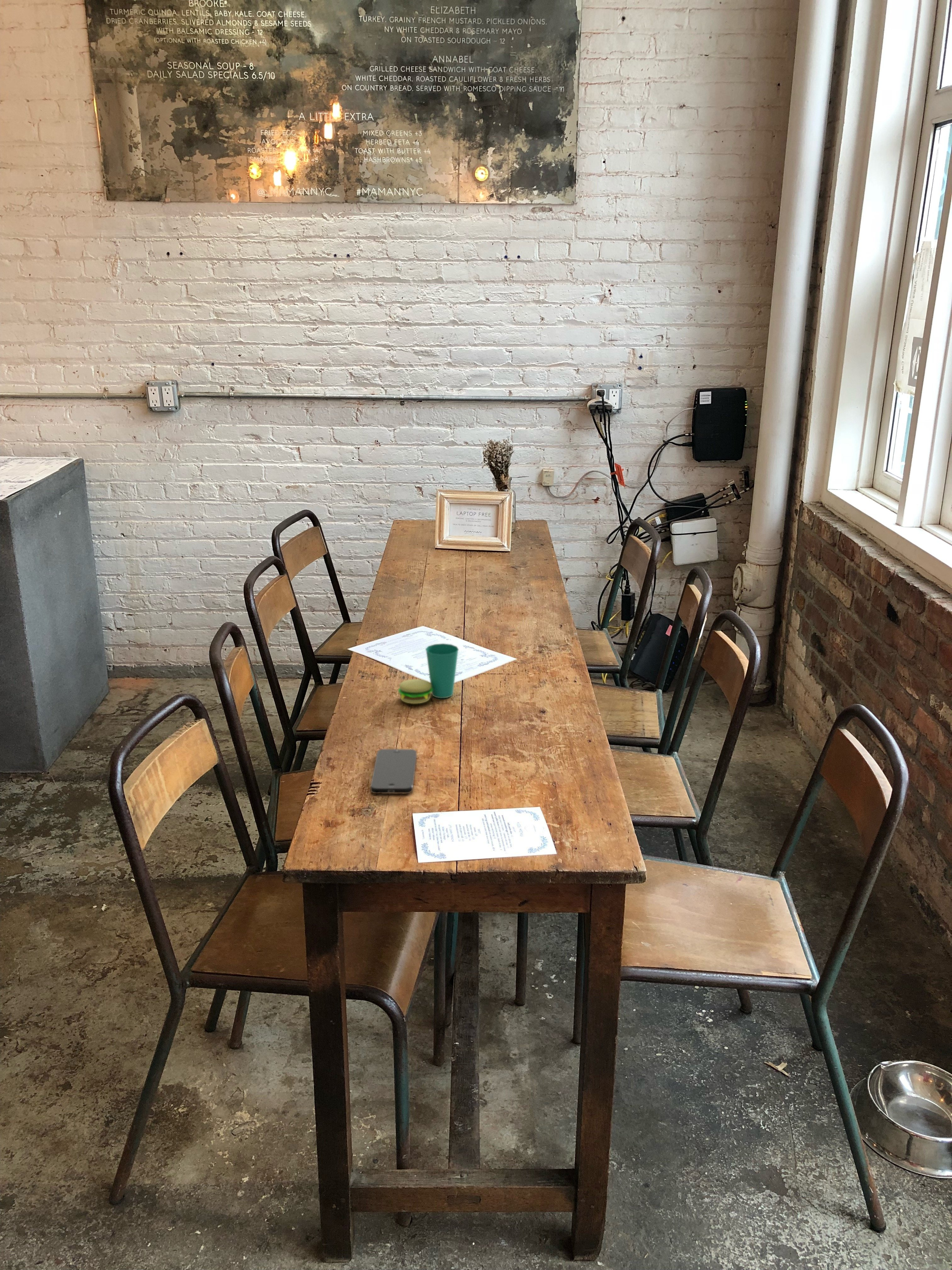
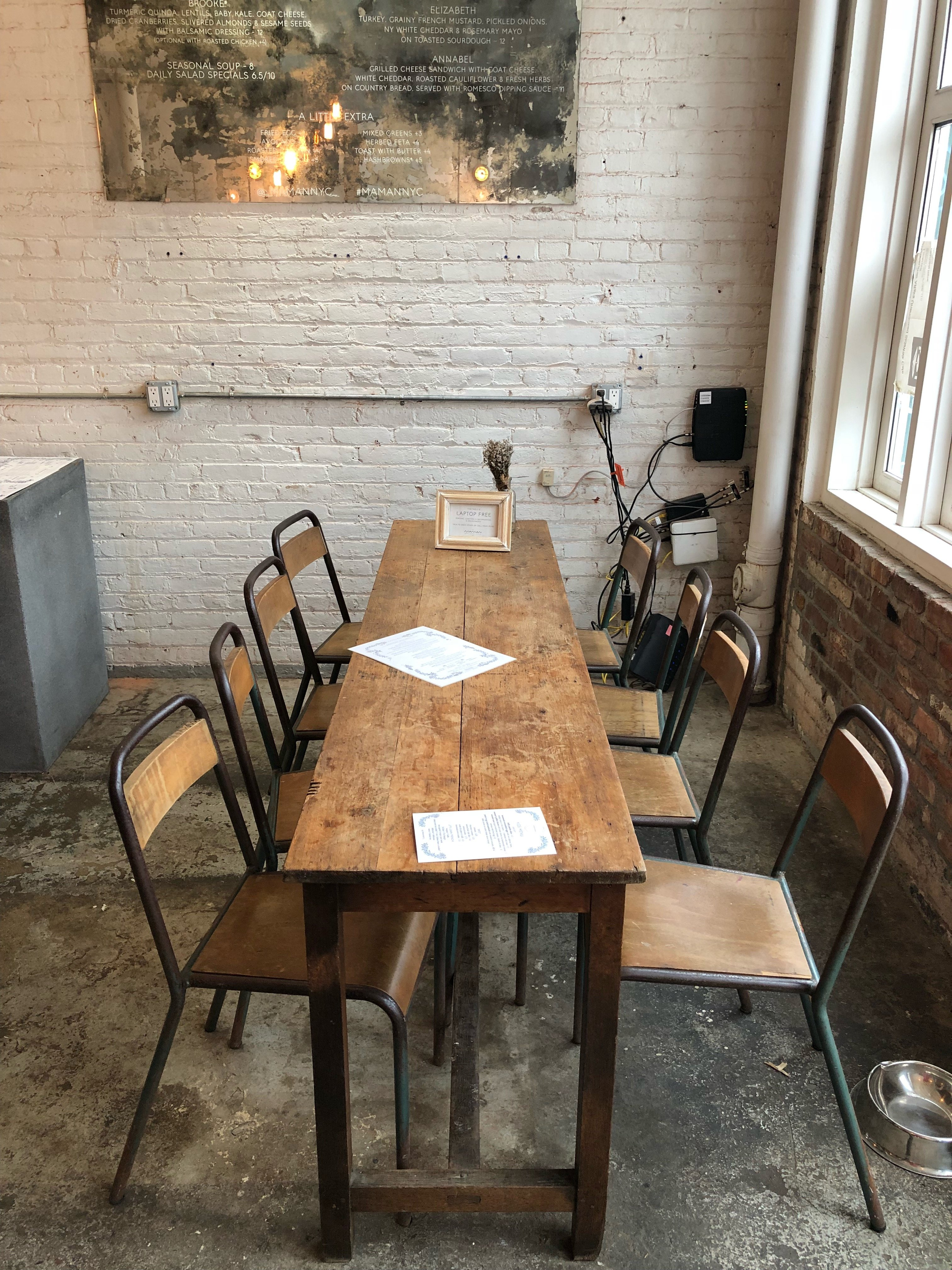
- smartphone (394, 770)
- cup (429, 674)
